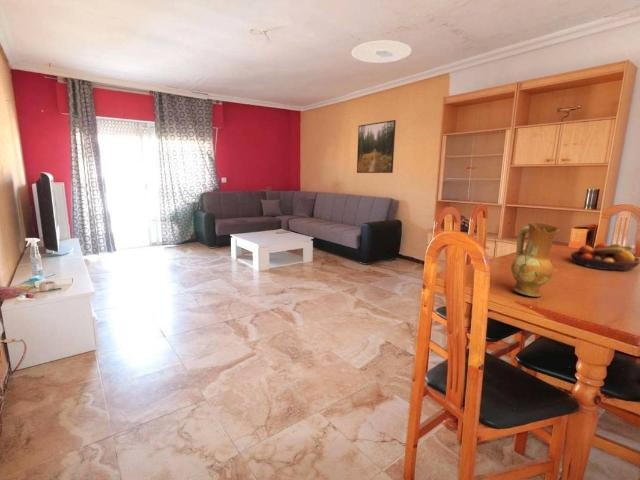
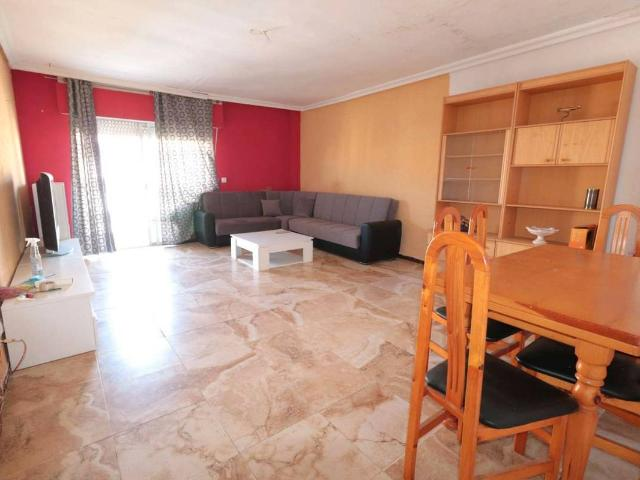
- ceiling lamp (381, 49)
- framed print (374, 148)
- ceramic jug (530, 258)
- fruit bowl (604, 253)
